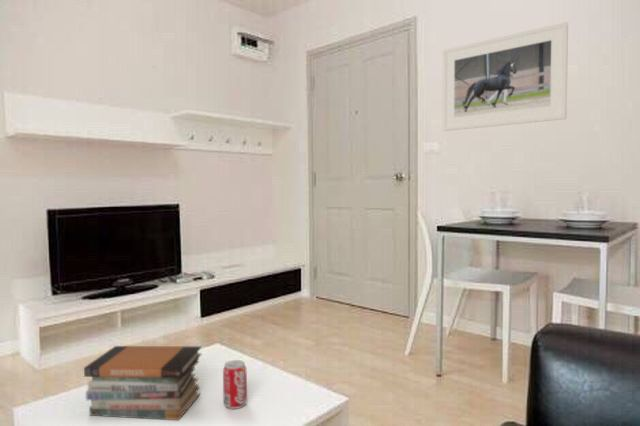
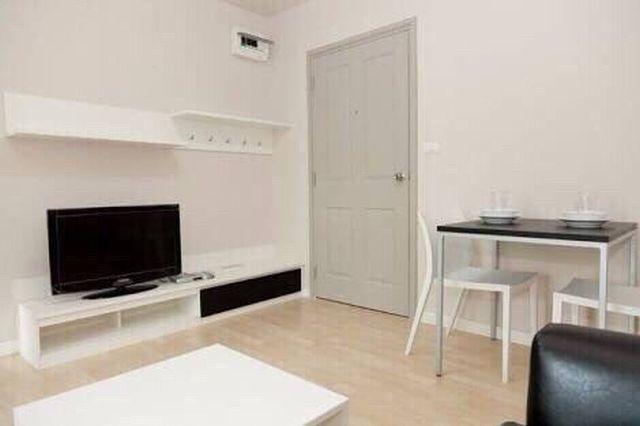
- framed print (499, 81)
- beverage can (235, 383)
- book stack (145, 380)
